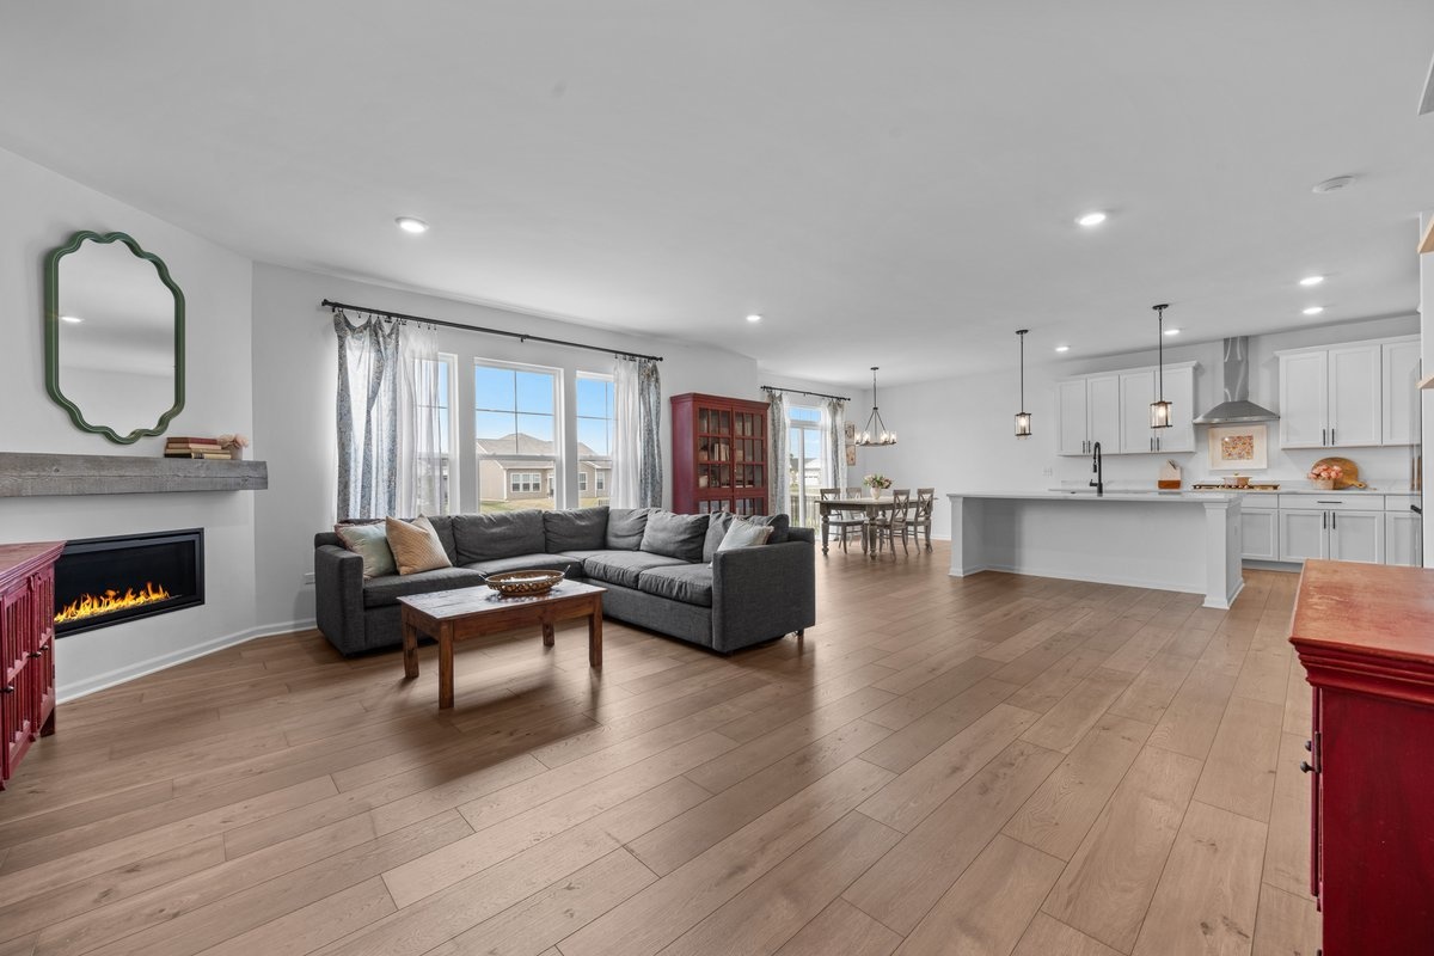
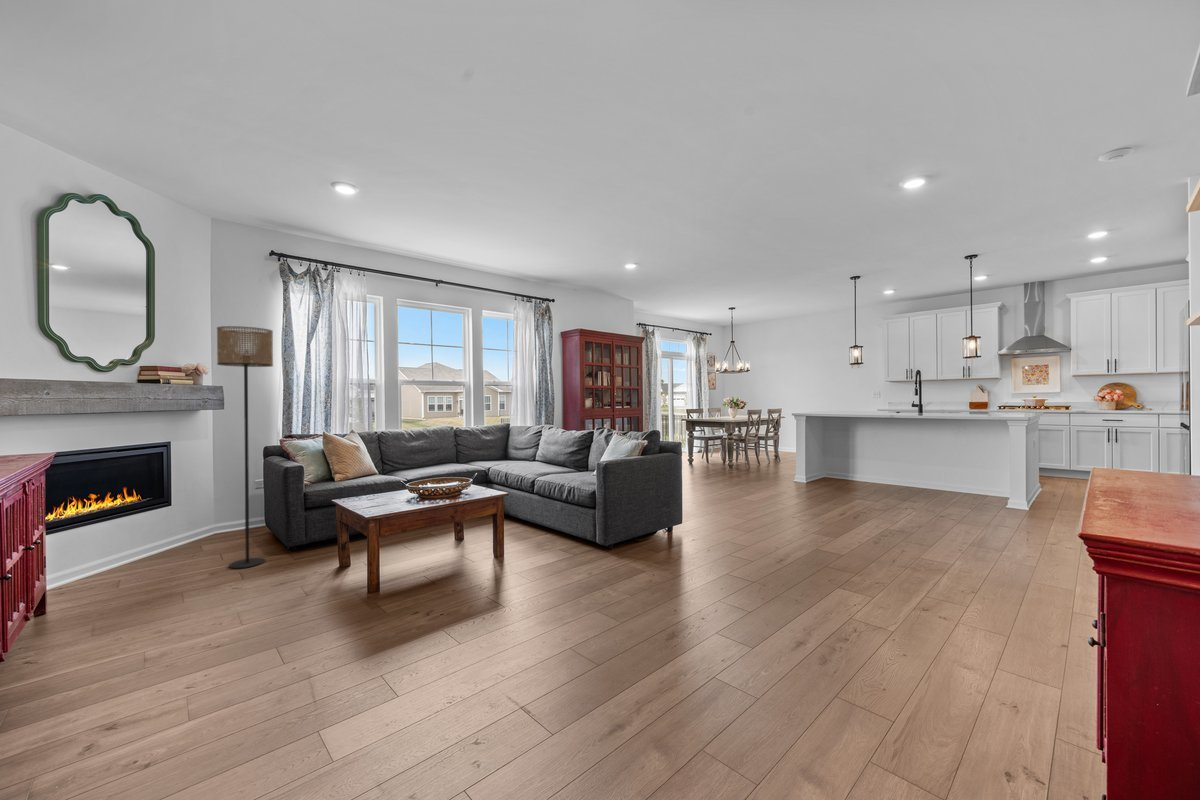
+ floor lamp (246, 446)
